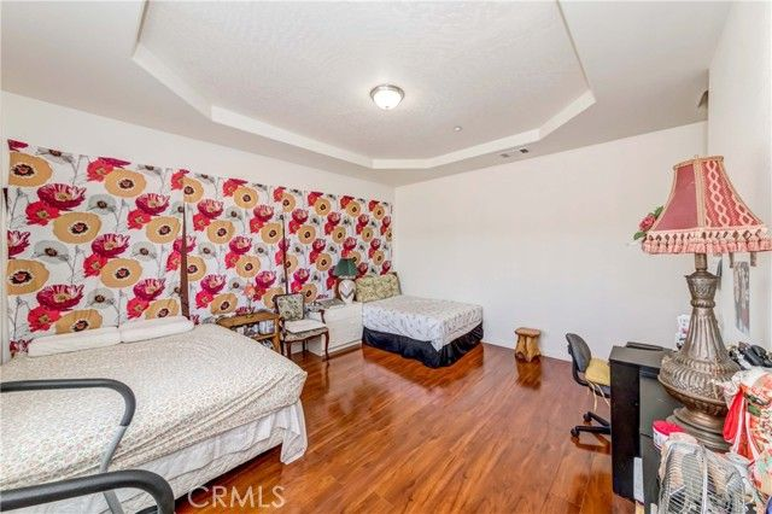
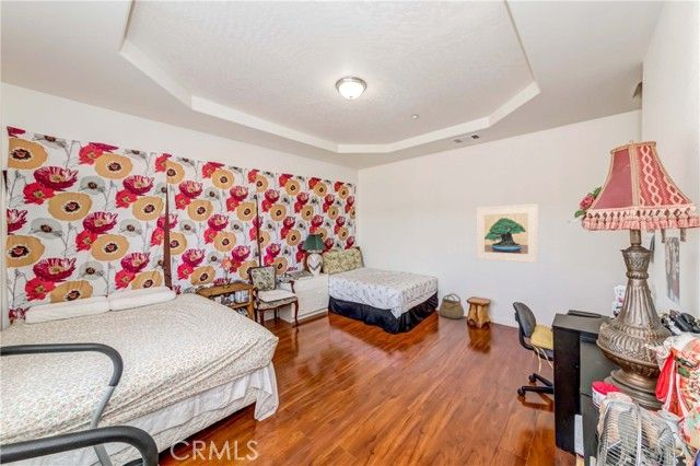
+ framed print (504, 233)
+ basket (451, 305)
